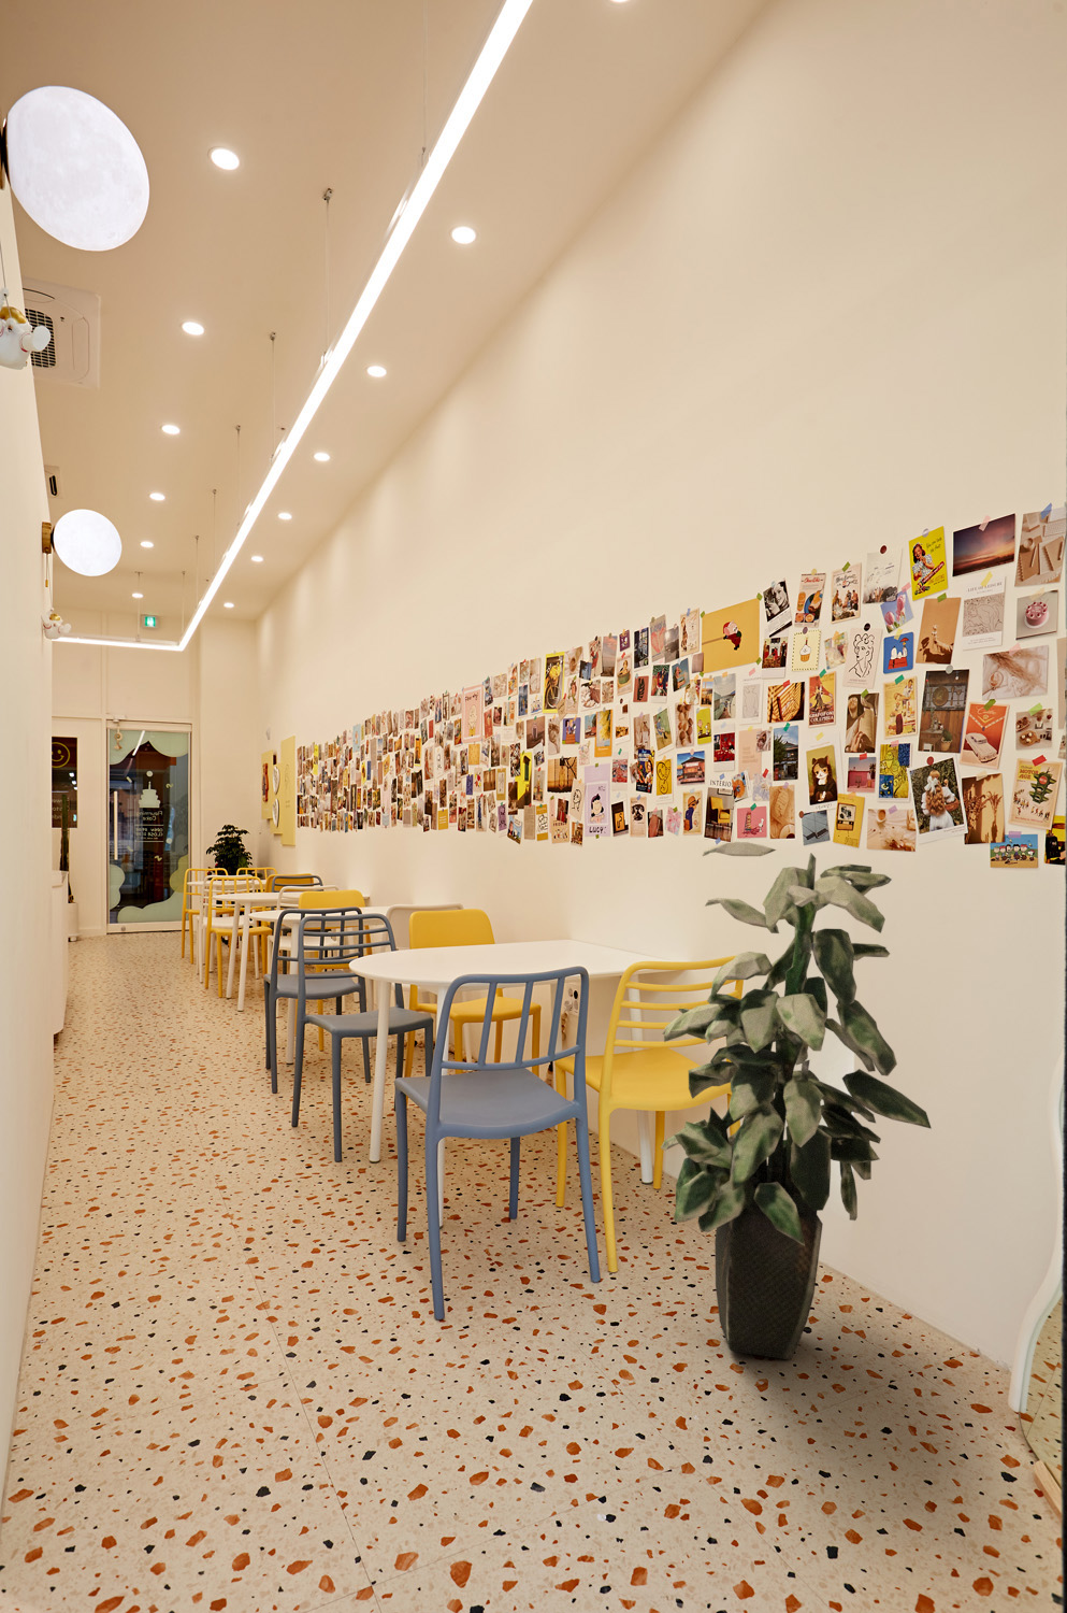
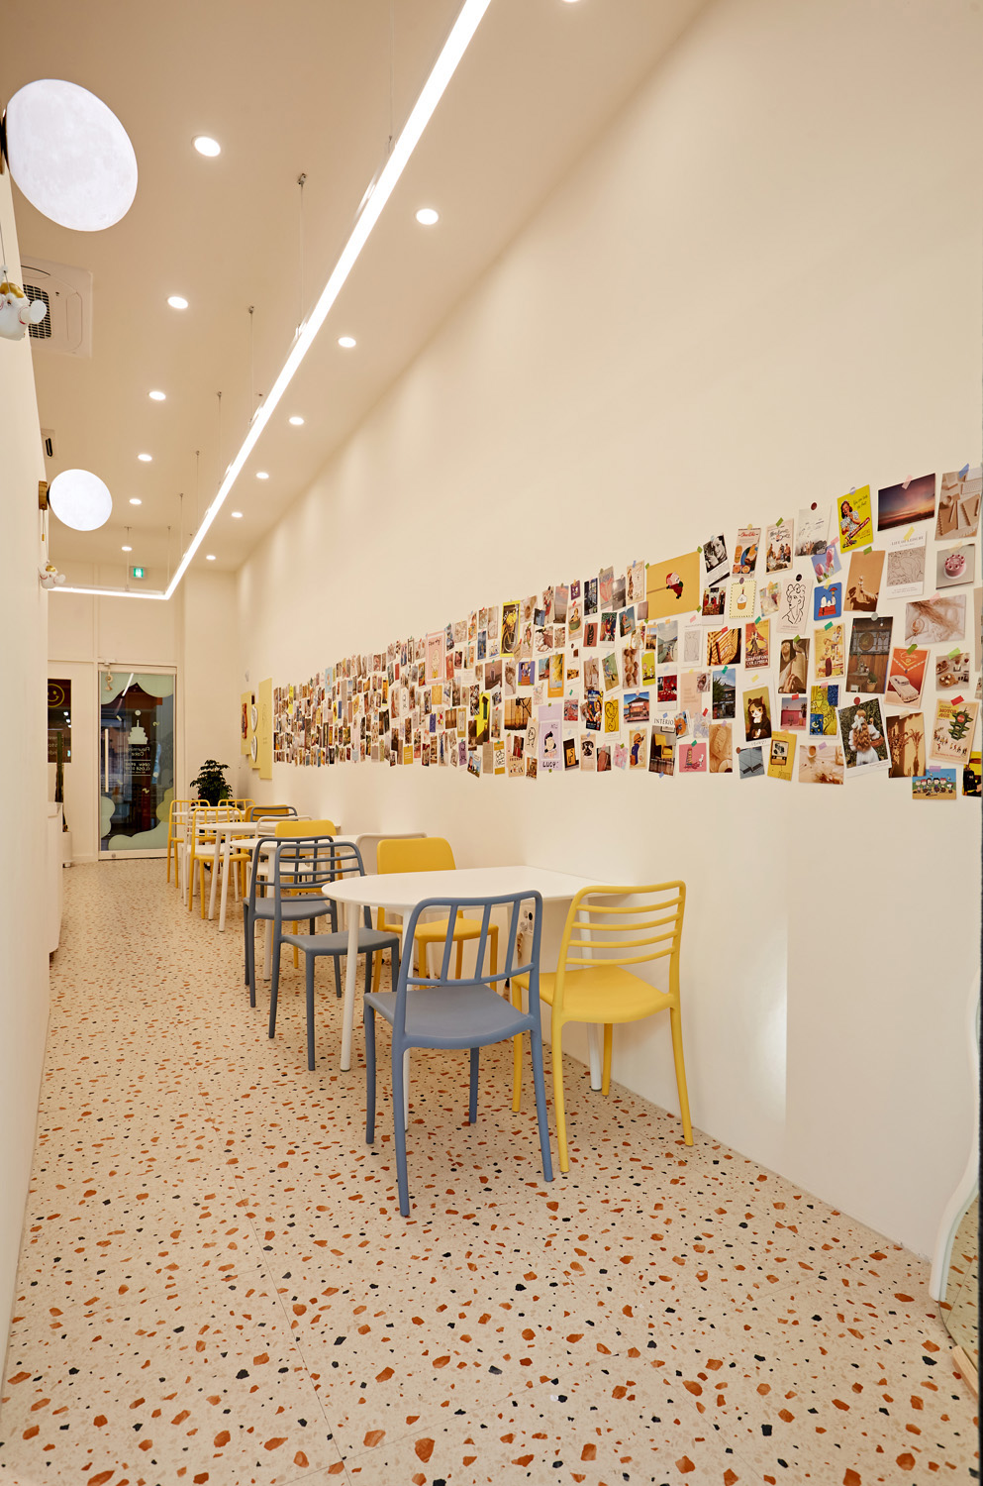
- indoor plant (773, 1086)
